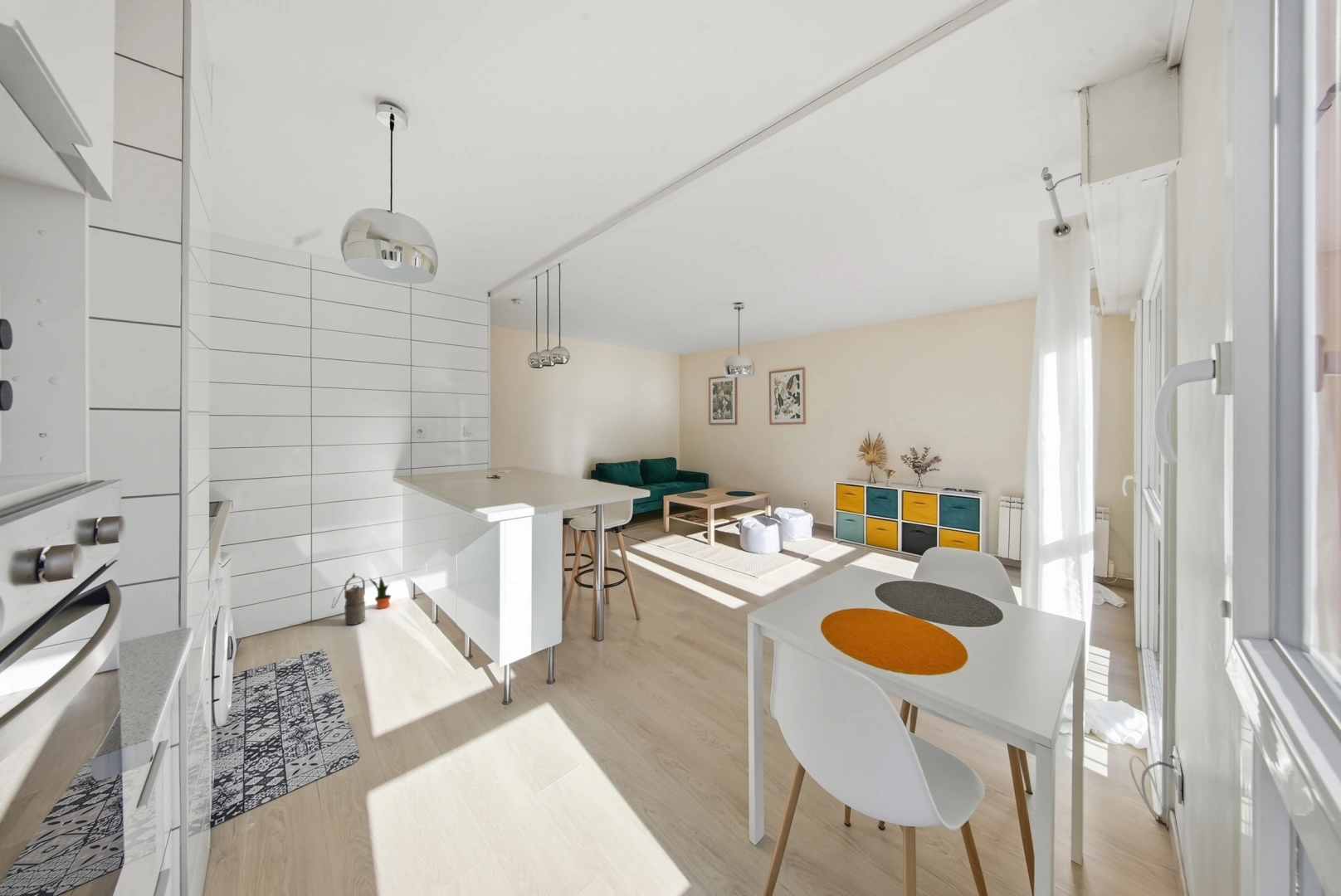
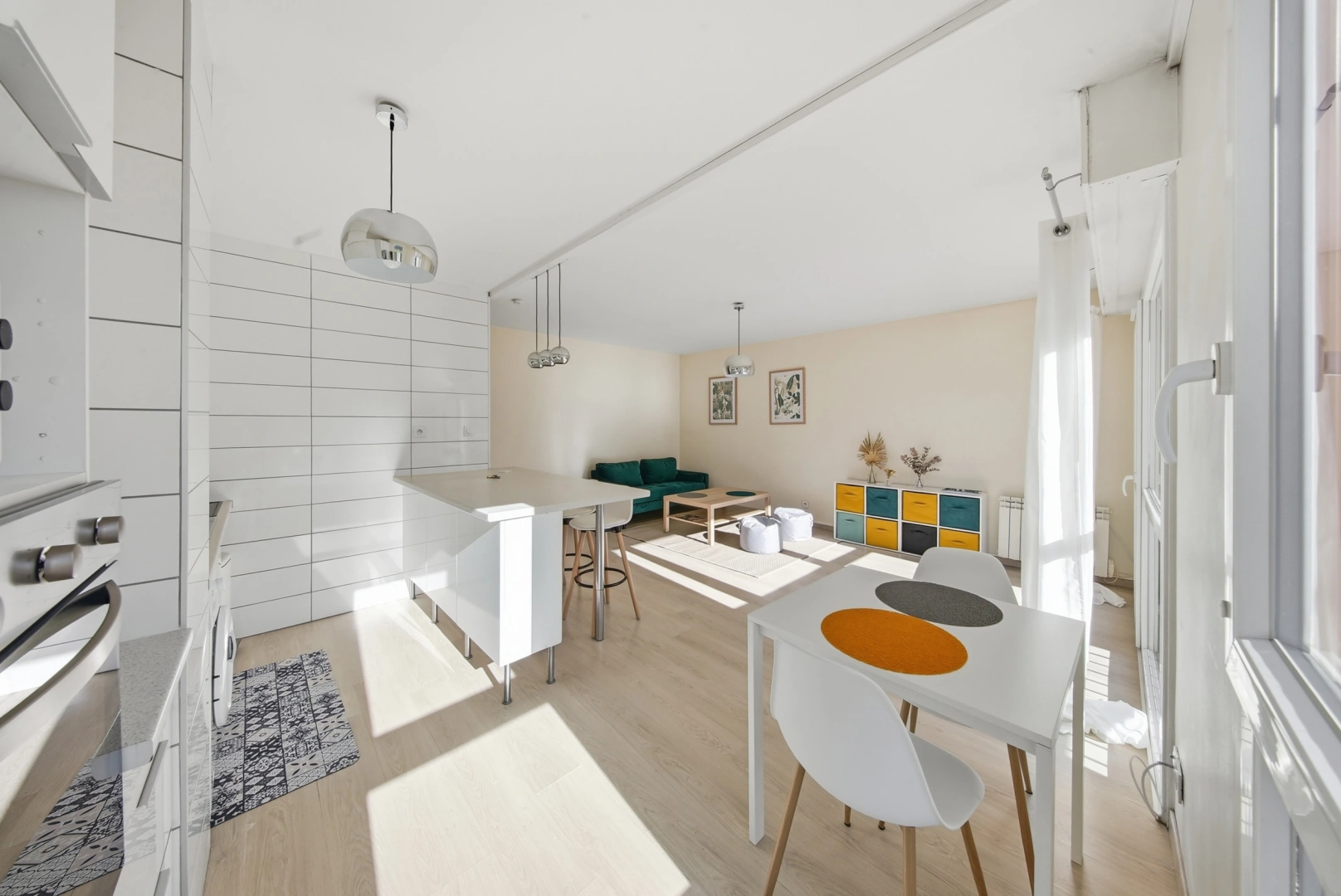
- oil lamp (349, 597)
- potted plant (380, 592)
